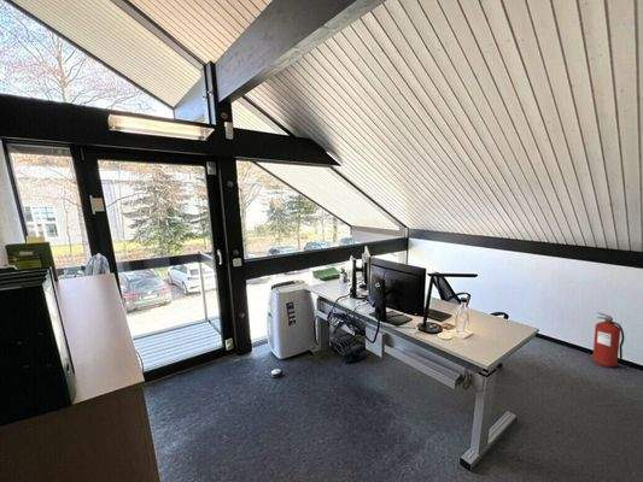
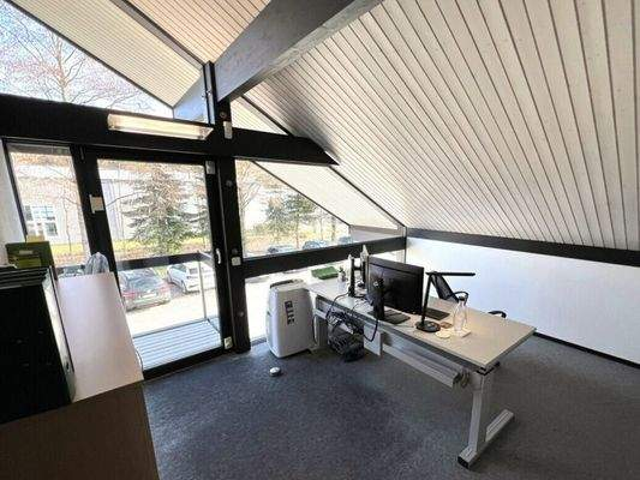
- fire extinguisher (608, 340)
